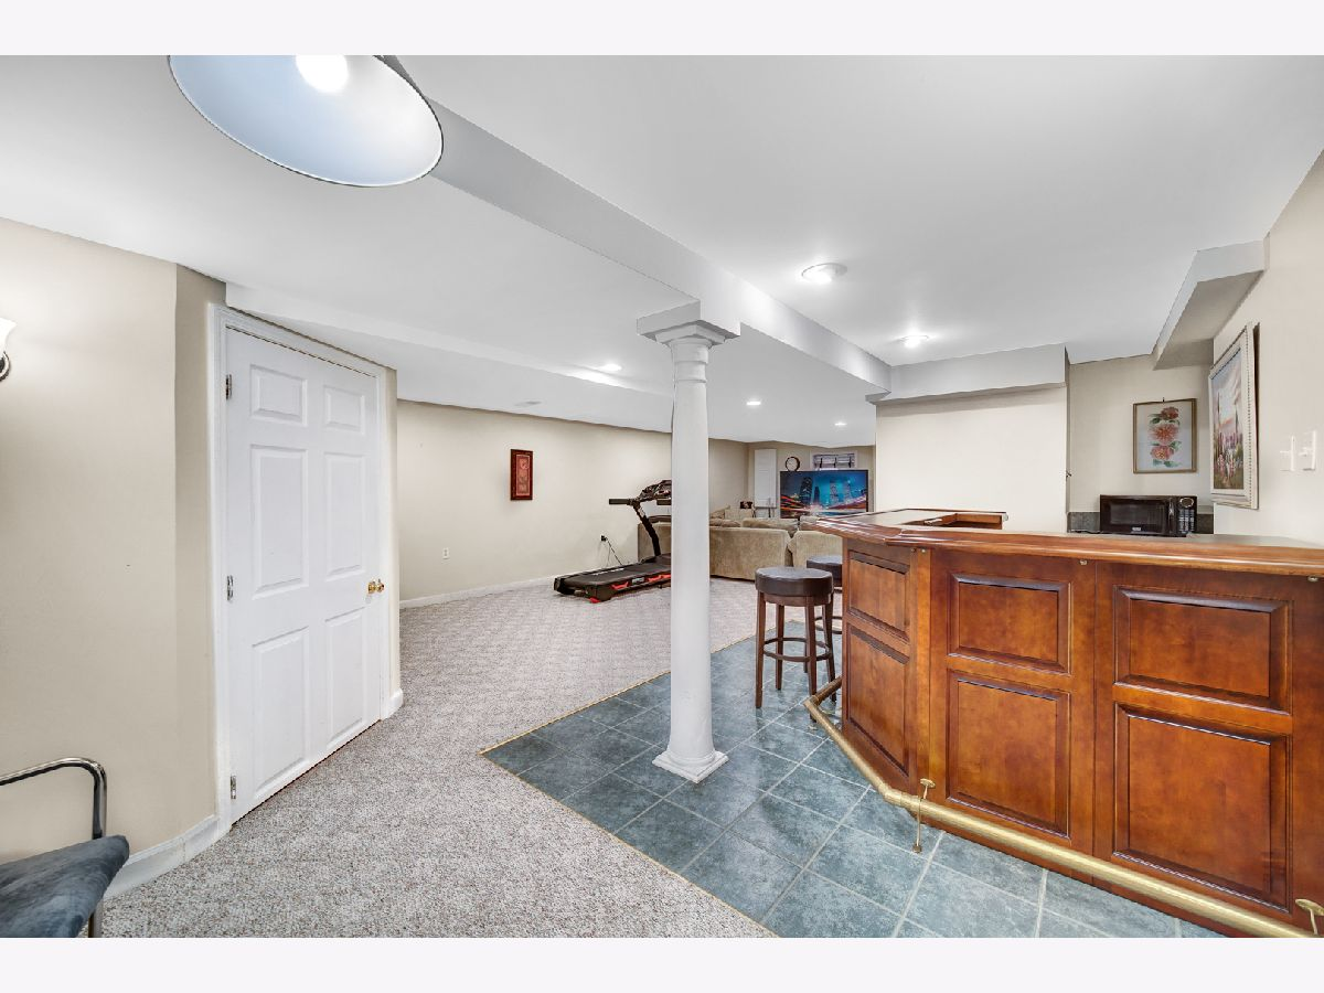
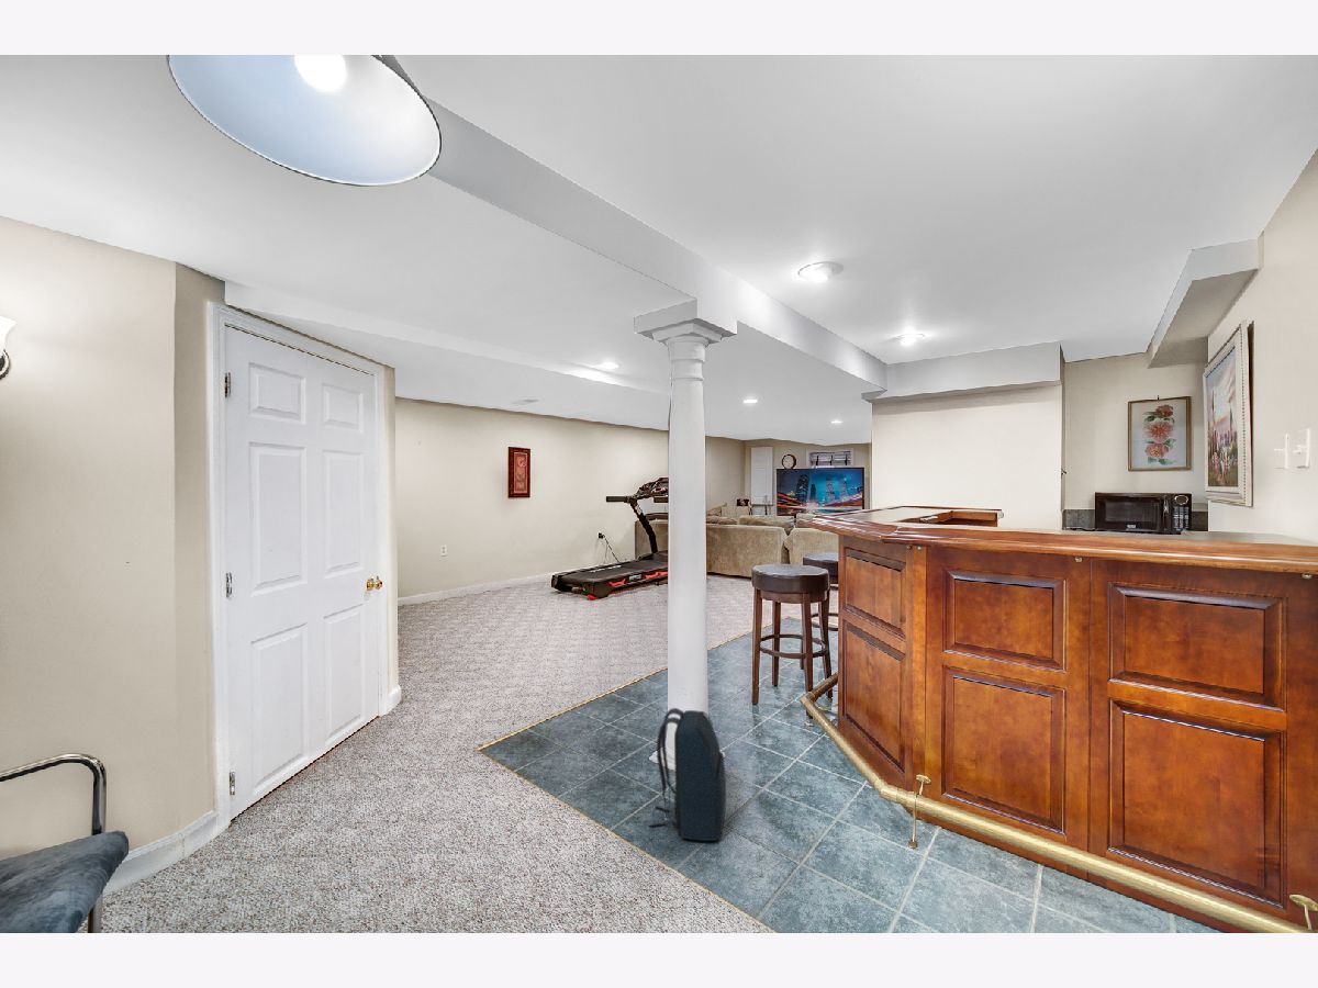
+ backpack (688, 765)
